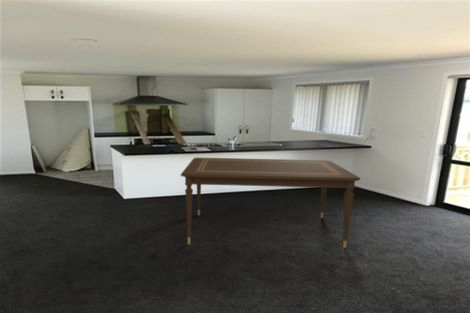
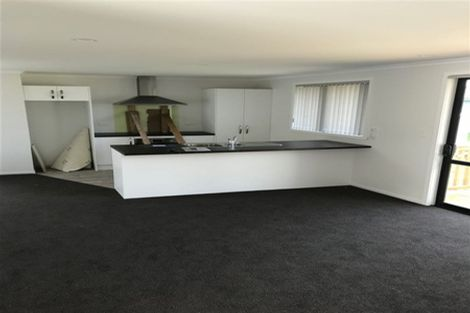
- dining table (264, 185)
